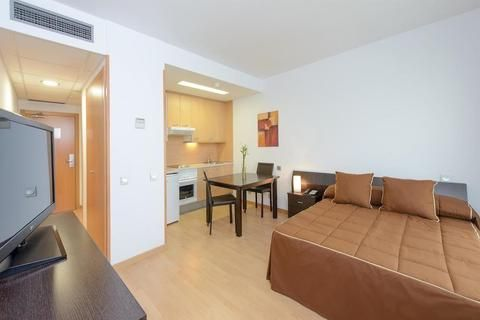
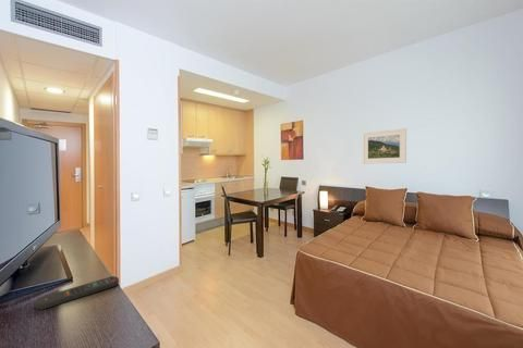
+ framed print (382, 147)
+ remote control (81, 290)
